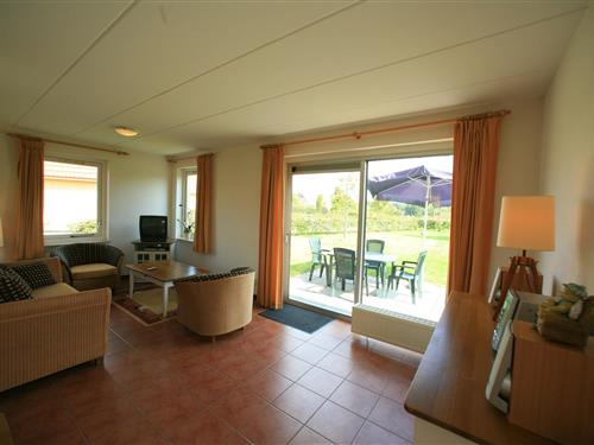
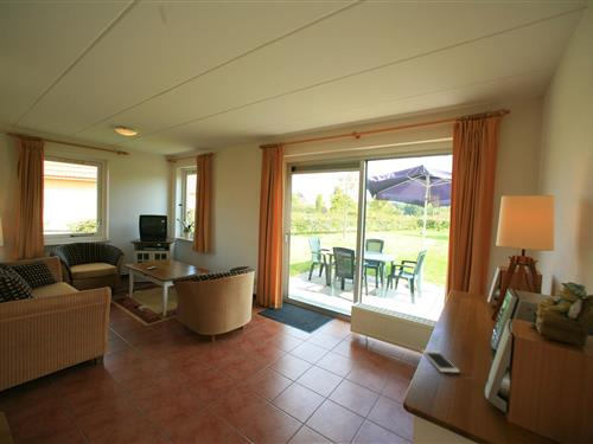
+ cell phone (439, 360)
